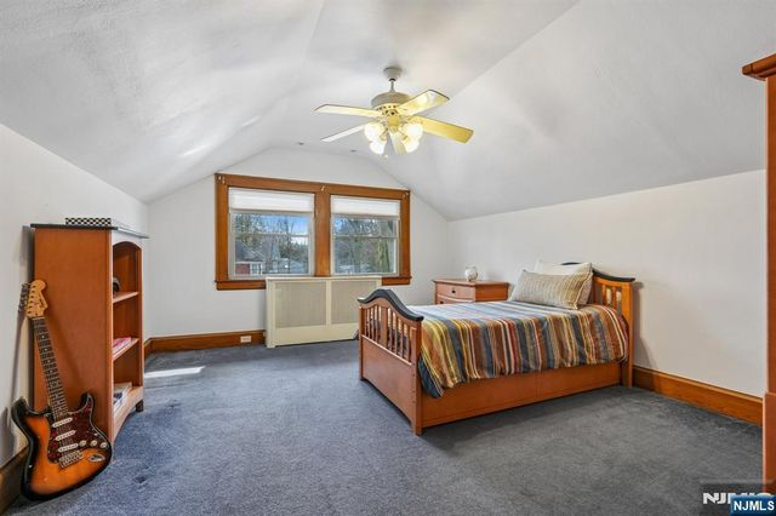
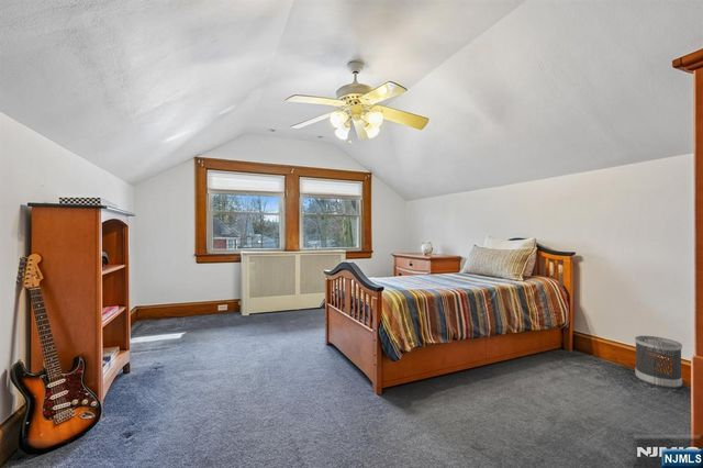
+ wastebasket (657, 360)
